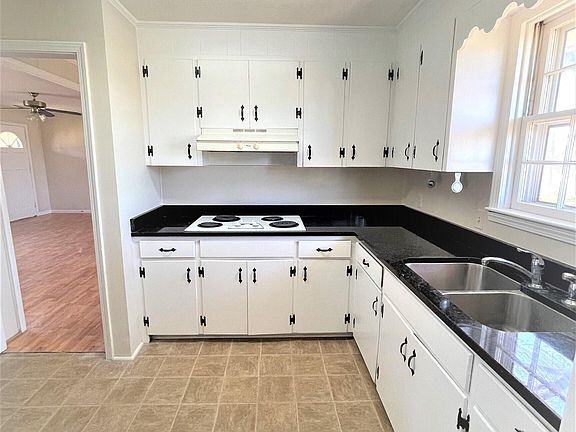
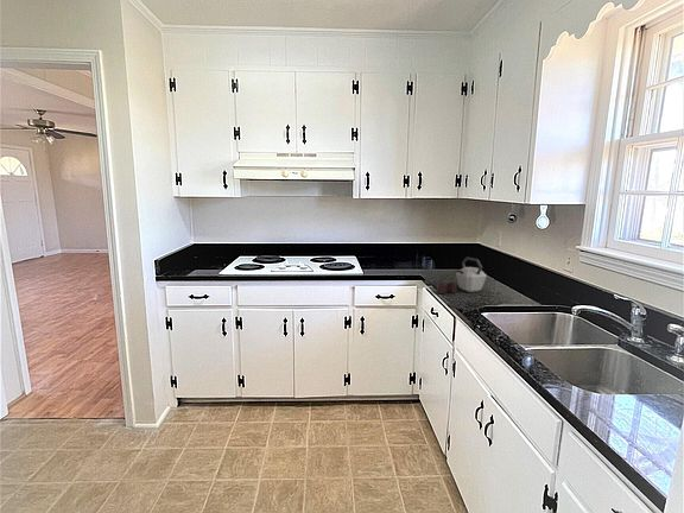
+ kettle (460, 274)
